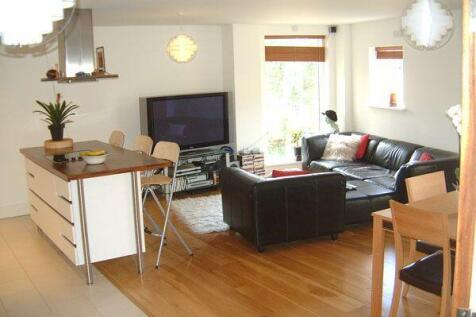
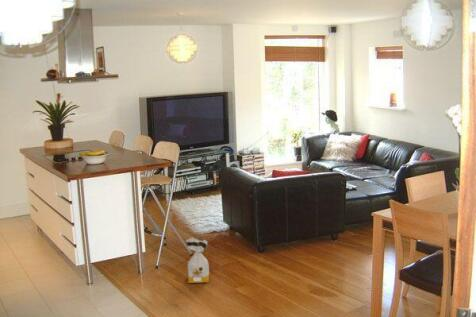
+ bag (197, 258)
